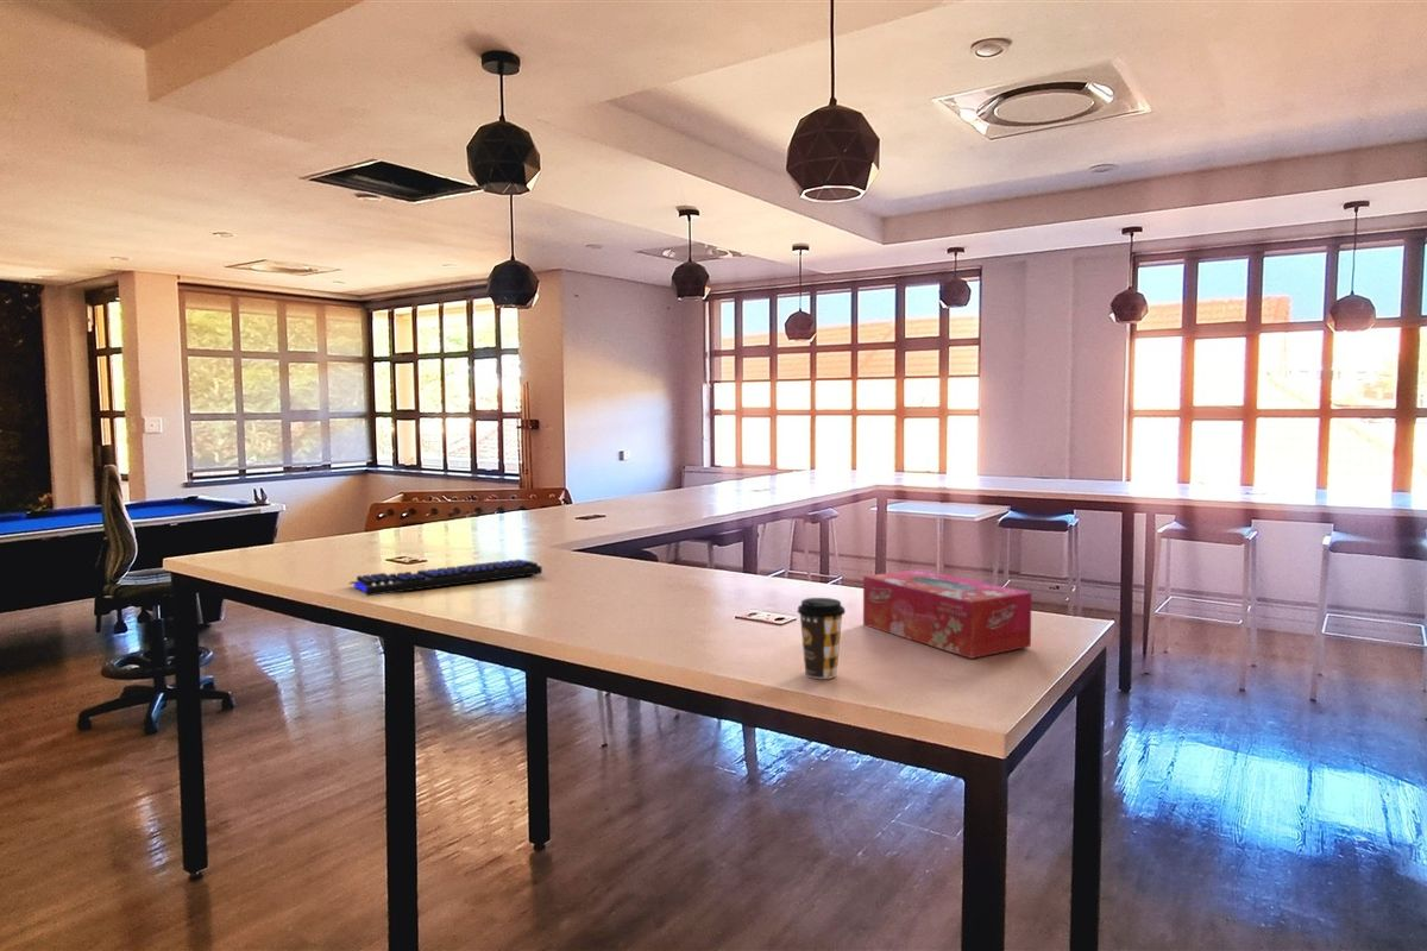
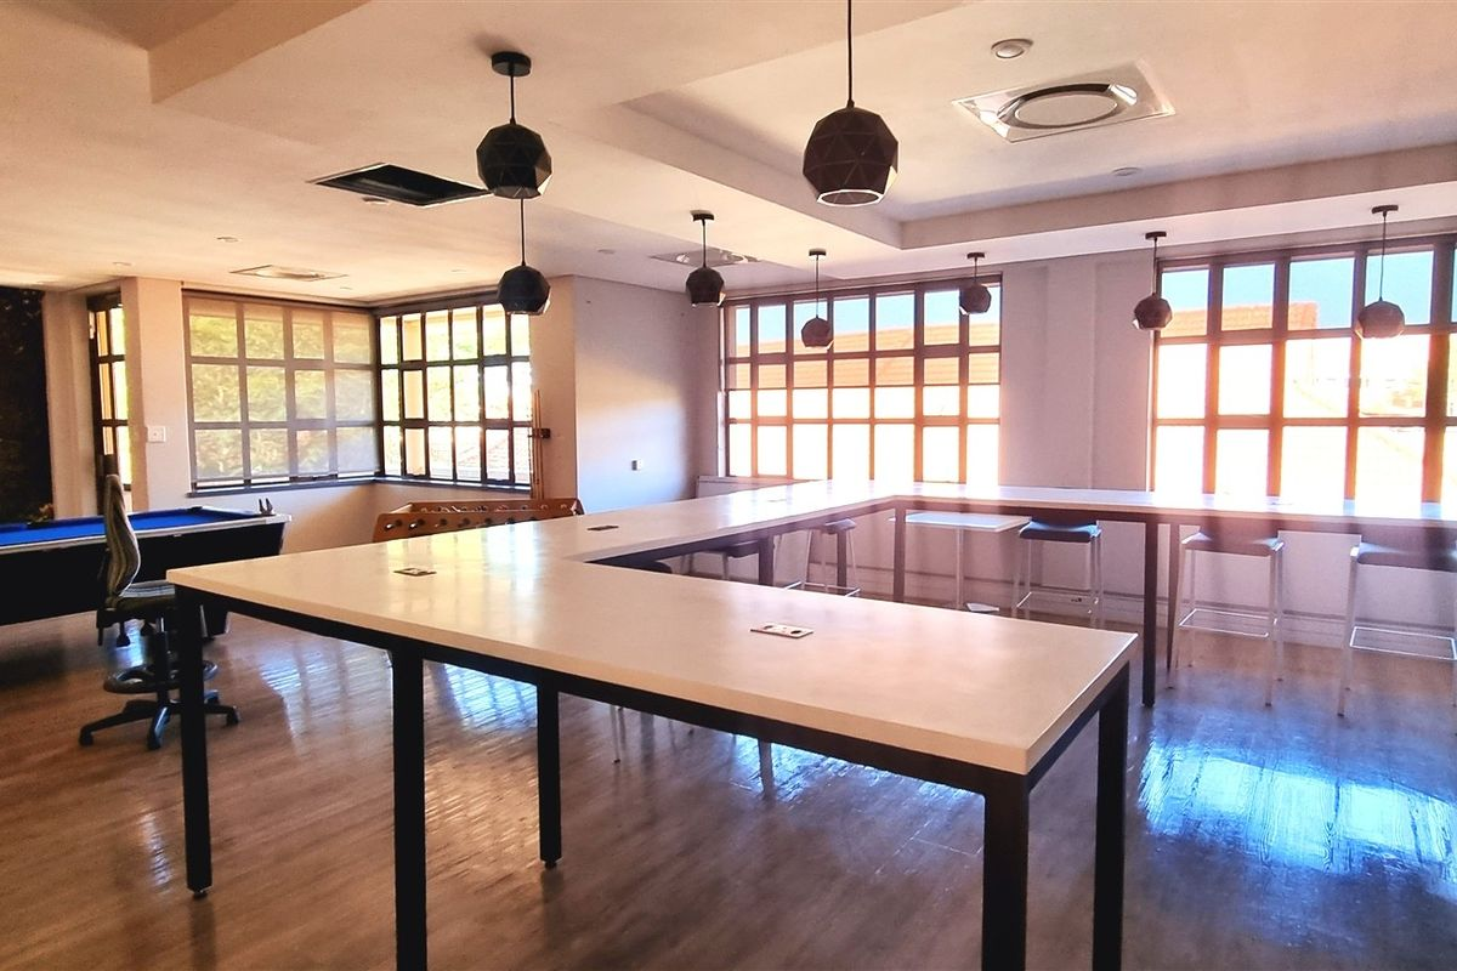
- coffee cup (821, 637)
- tissue box (942, 609)
- keyboard (448, 574)
